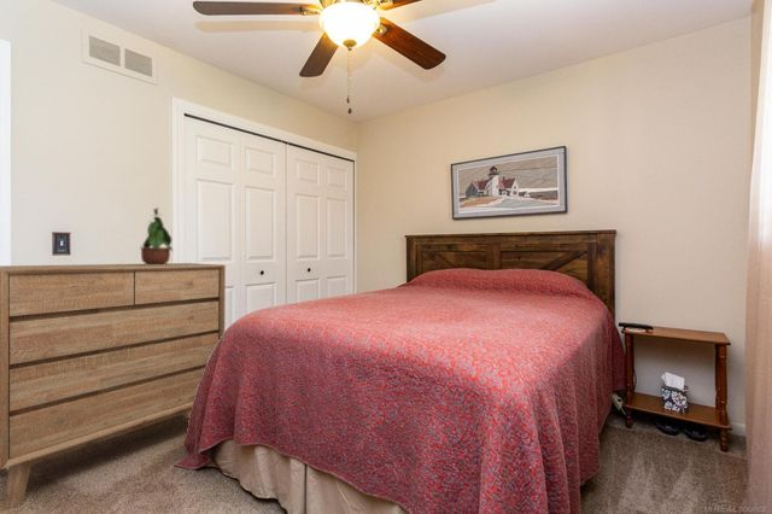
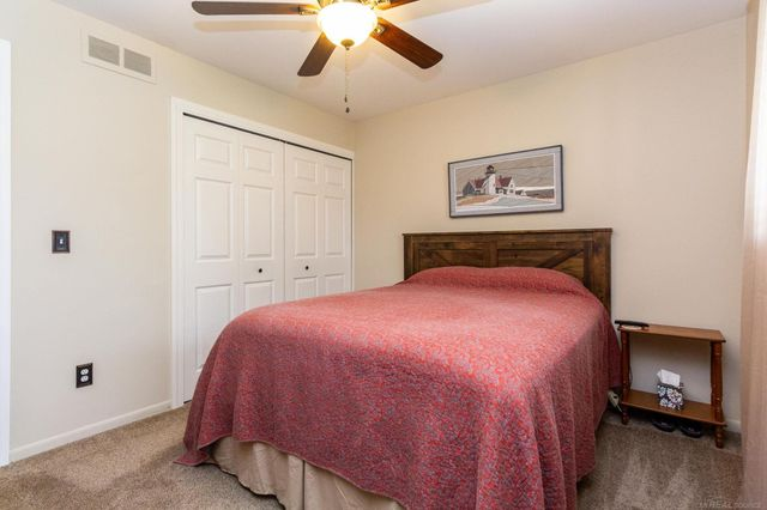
- dresser (118, 357)
- potted plant (157, 235)
